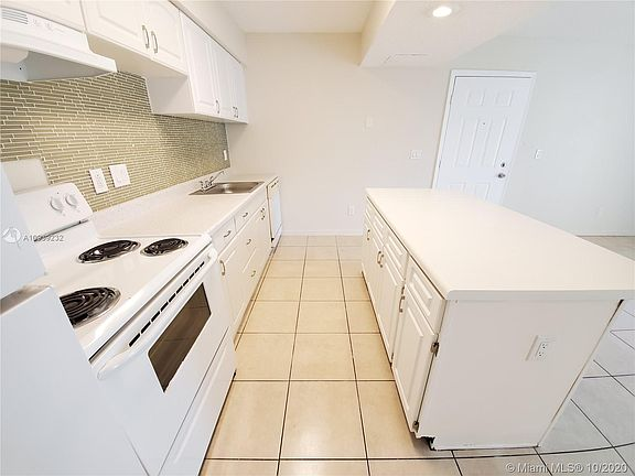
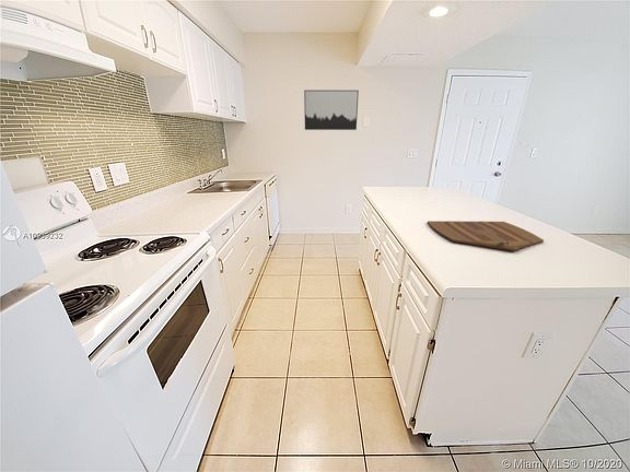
+ wall art (330, 110)
+ cutting board (487, 233)
